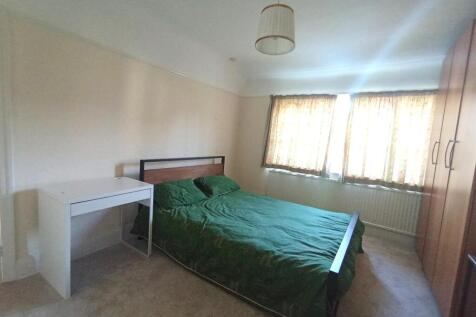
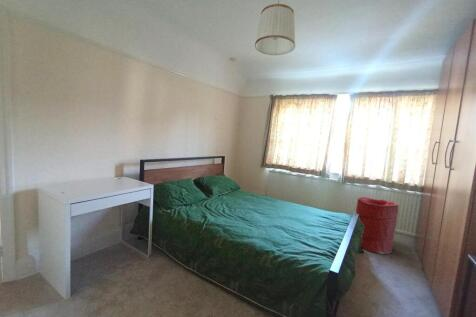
+ laundry hamper (374, 222)
